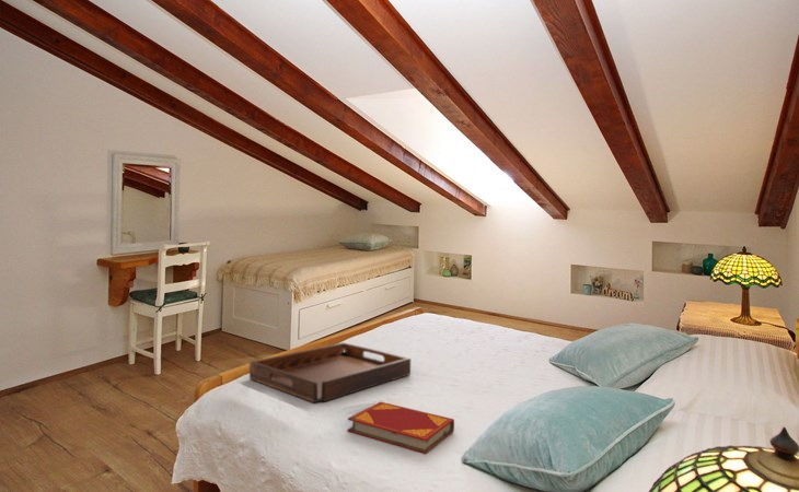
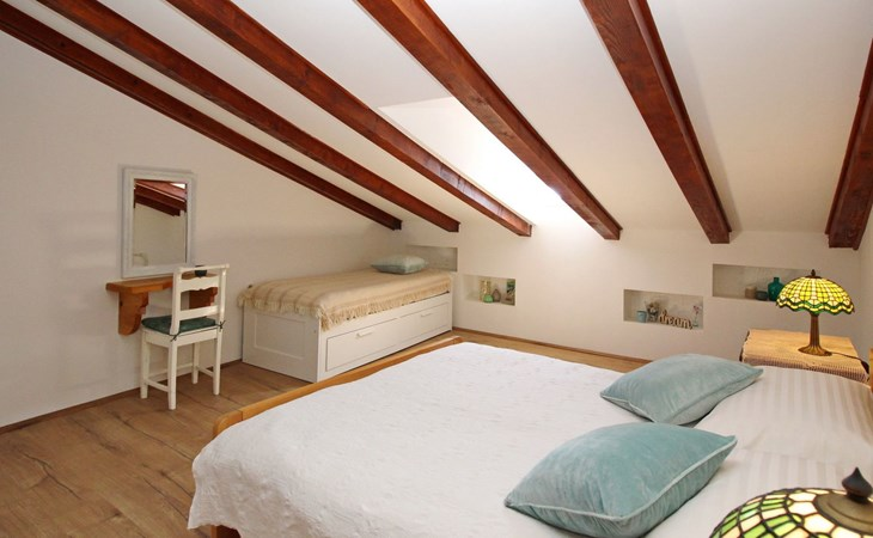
- serving tray (332, 367)
- hardback book (401, 424)
